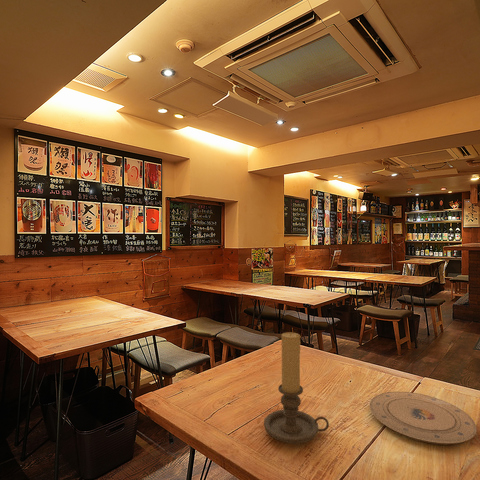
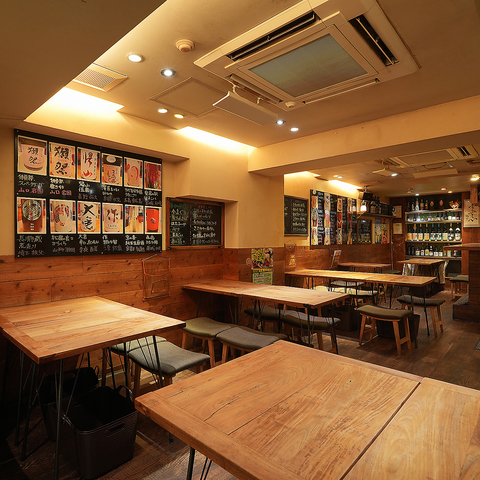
- candle holder (296, 382)
- plate (419, 415)
